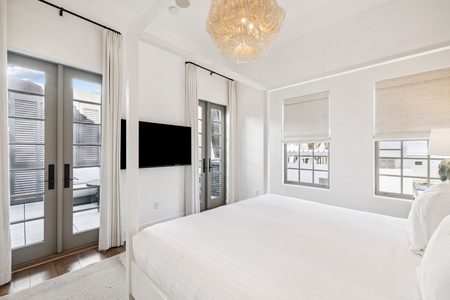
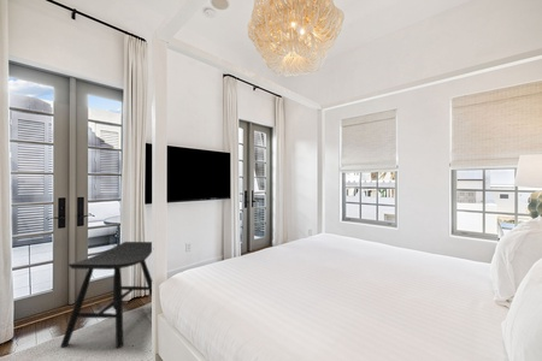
+ stool (117, 286)
